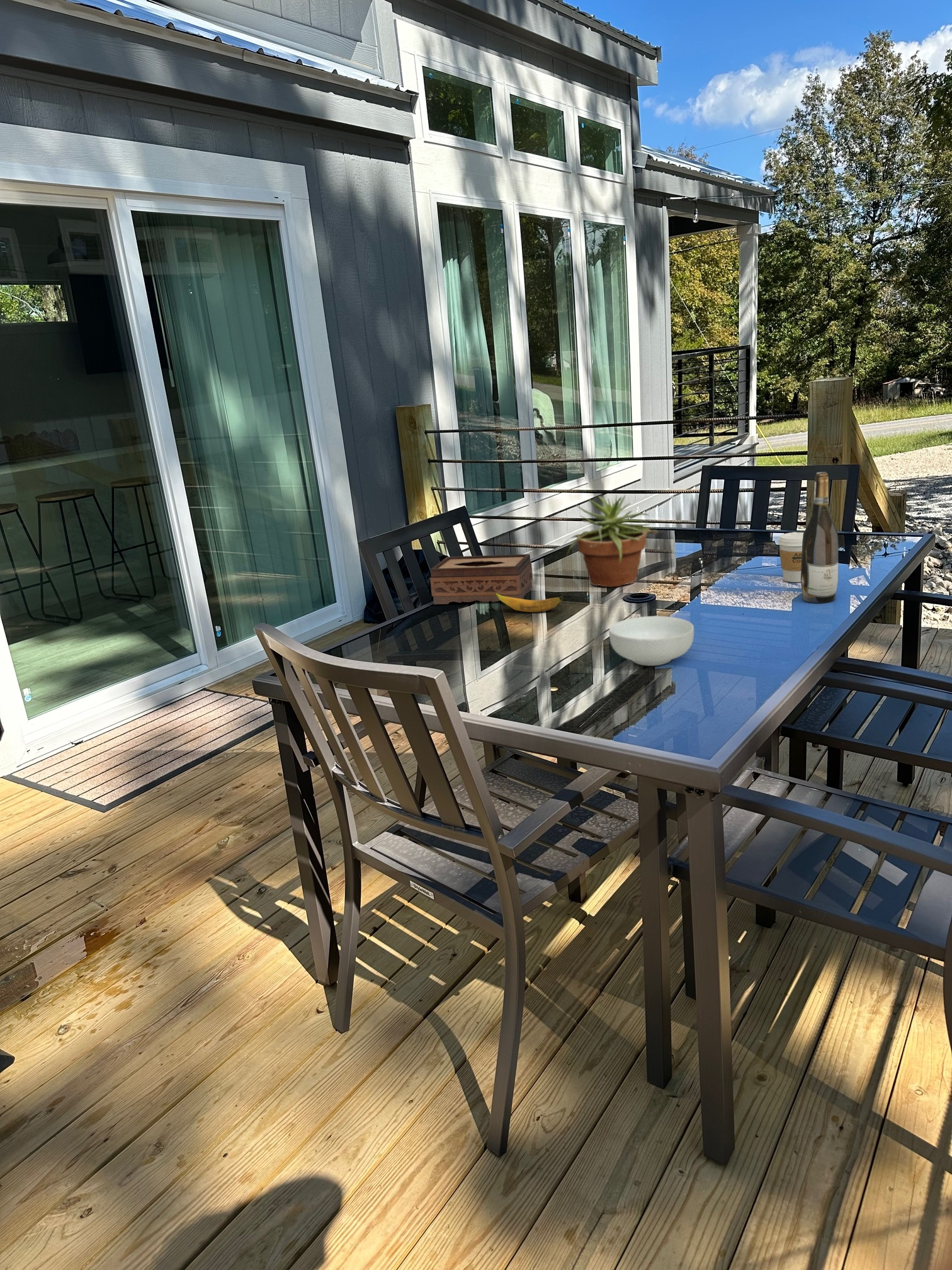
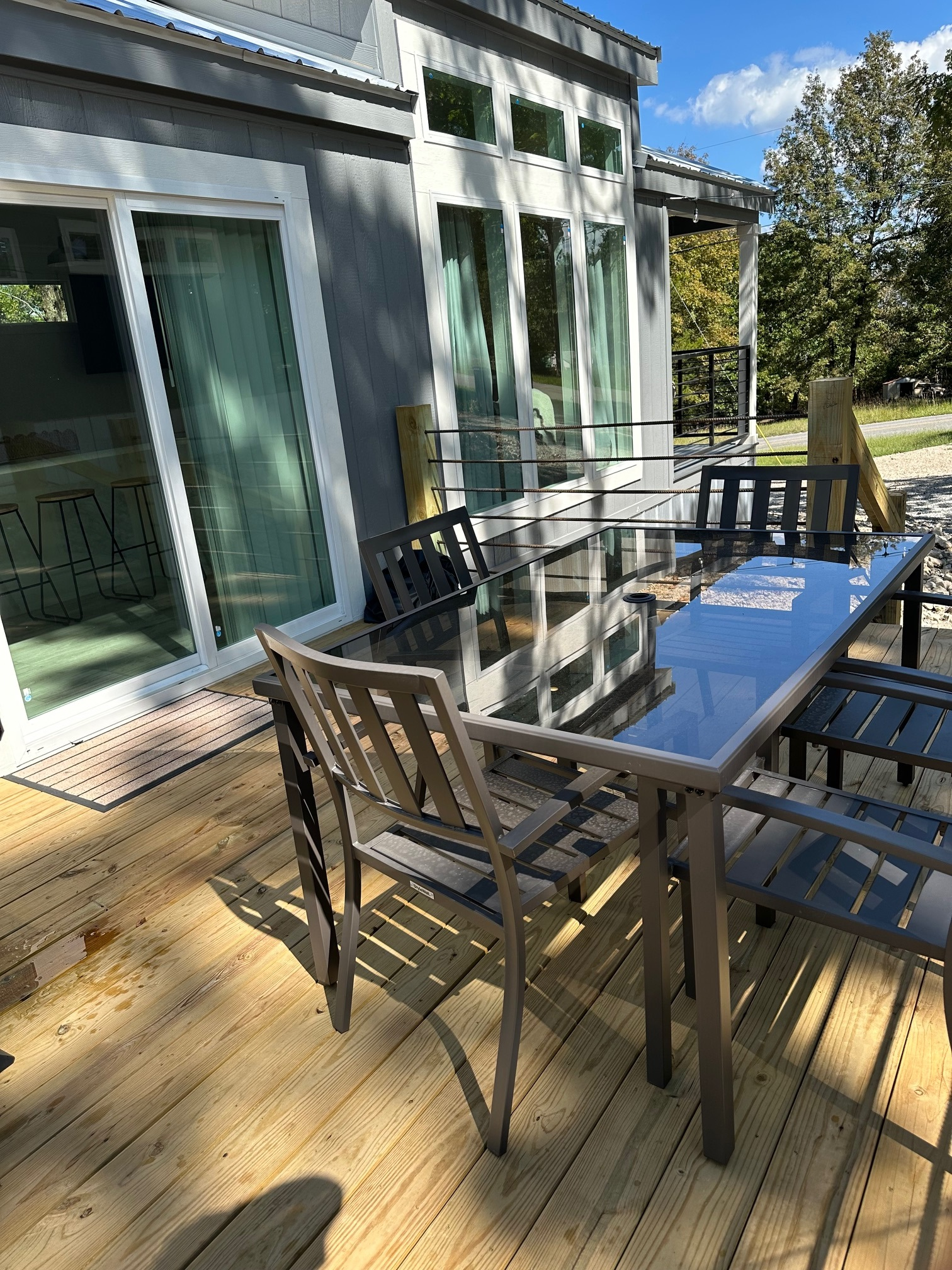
- wine bottle (820, 537)
- potted plant (608, 538)
- banana (529, 602)
- cereal bowl (651, 643)
- coffee cup (796, 557)
- tissue box (482, 578)
